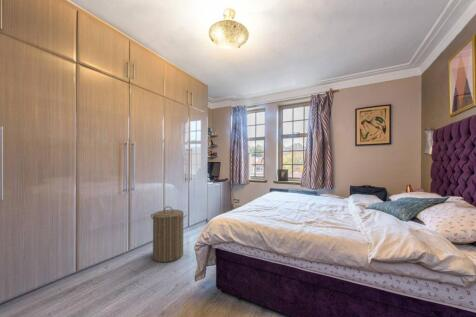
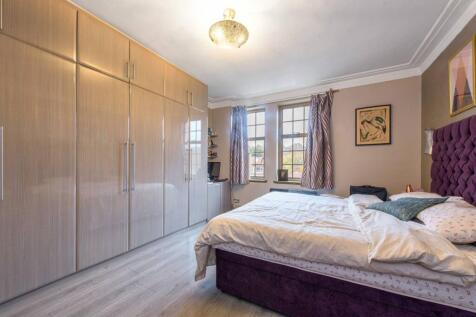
- laundry hamper (168, 230)
